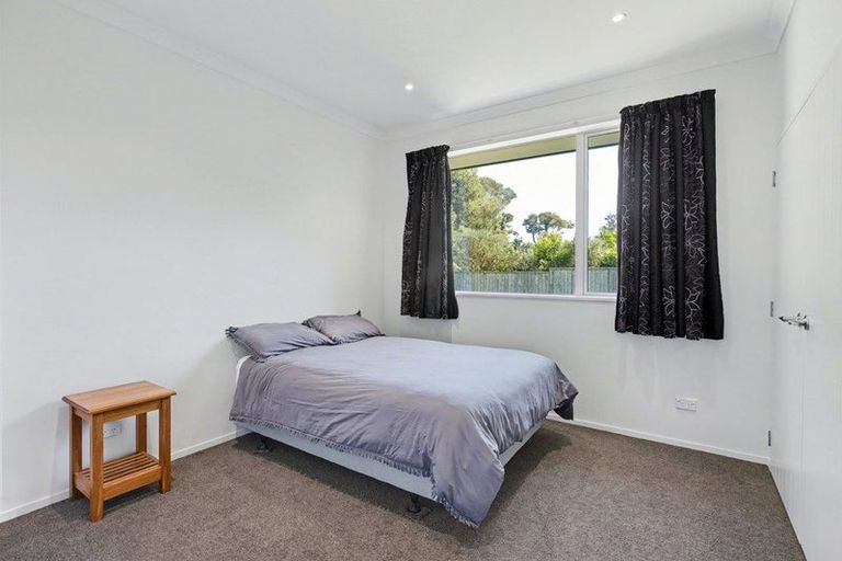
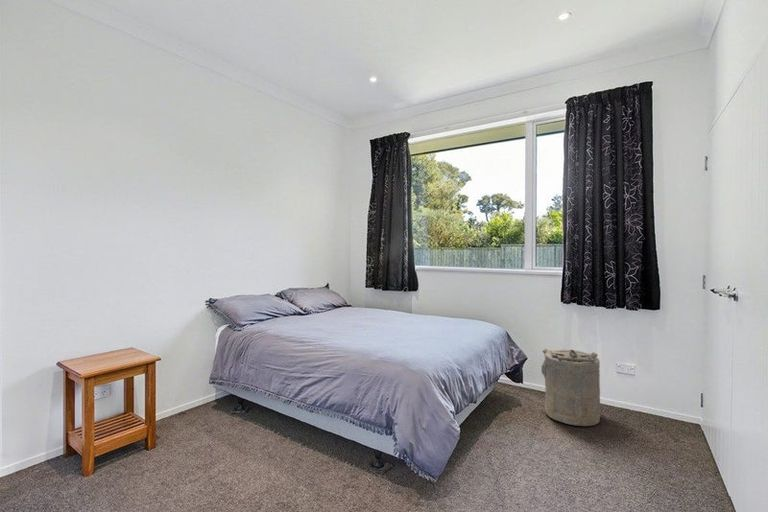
+ laundry hamper (569, 381)
